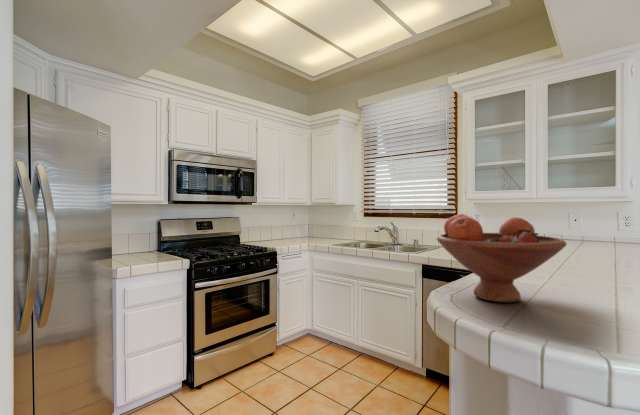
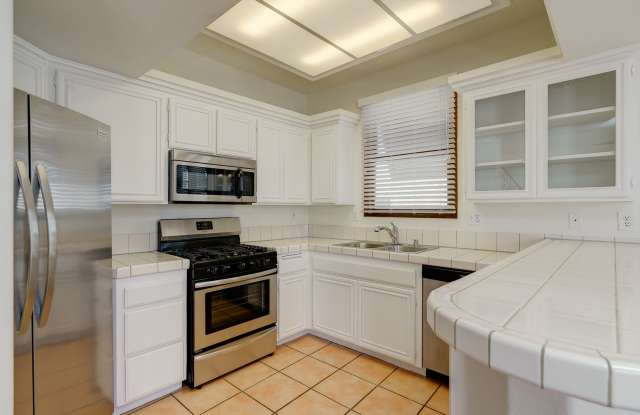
- fruit bowl (496, 256)
